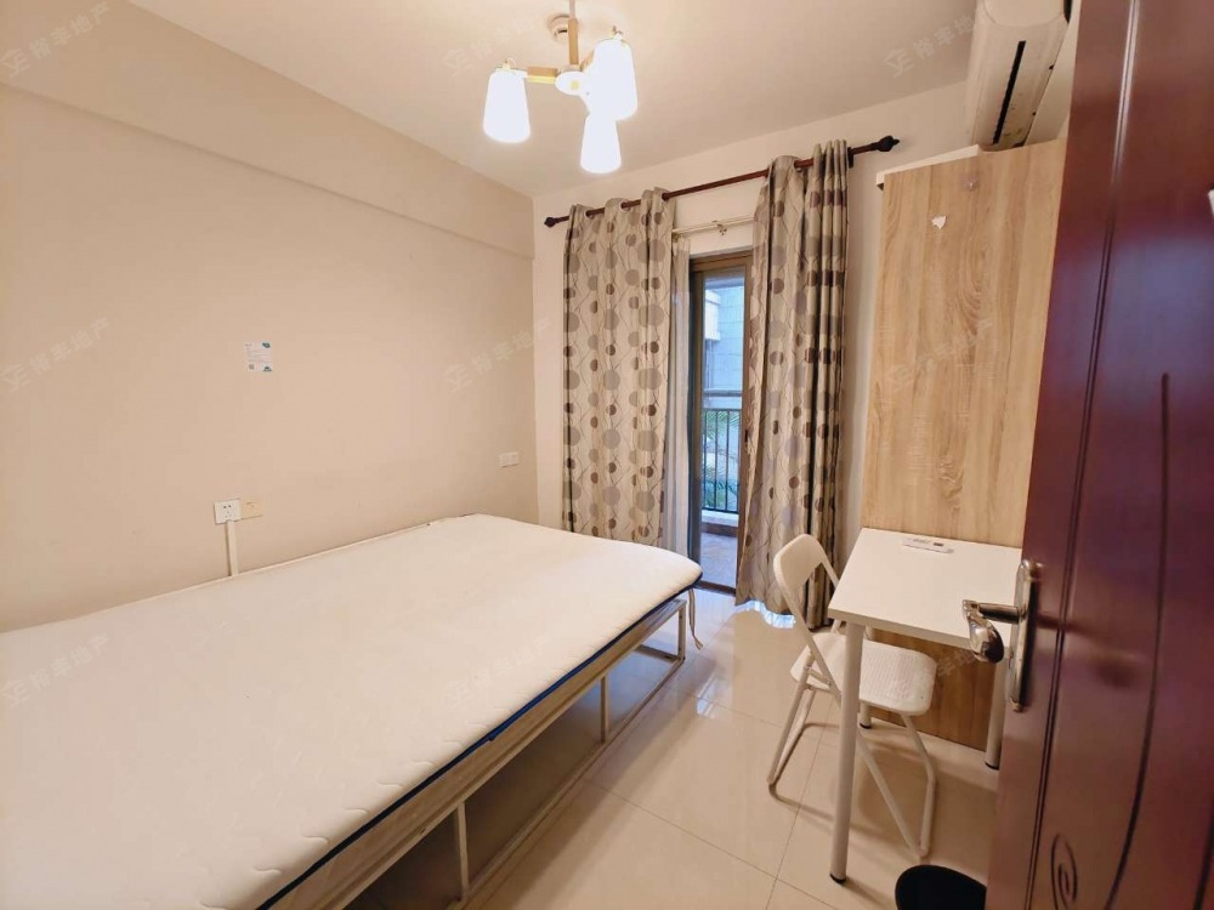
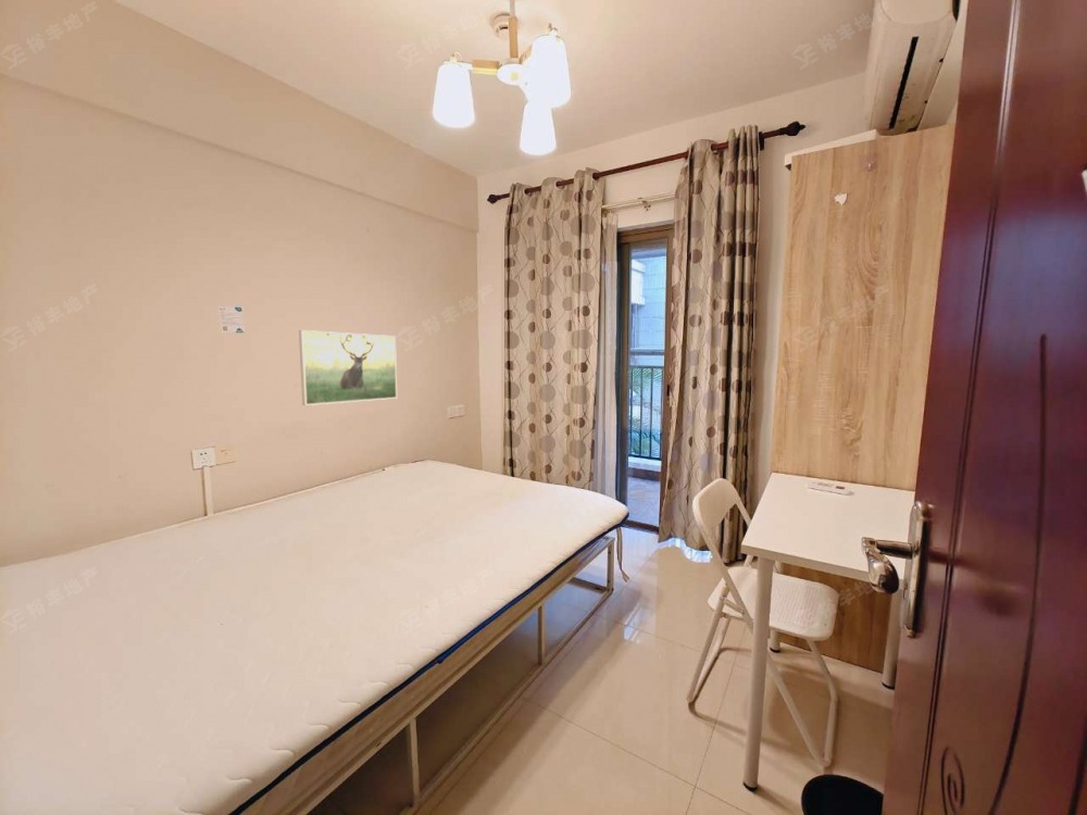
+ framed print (352, 367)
